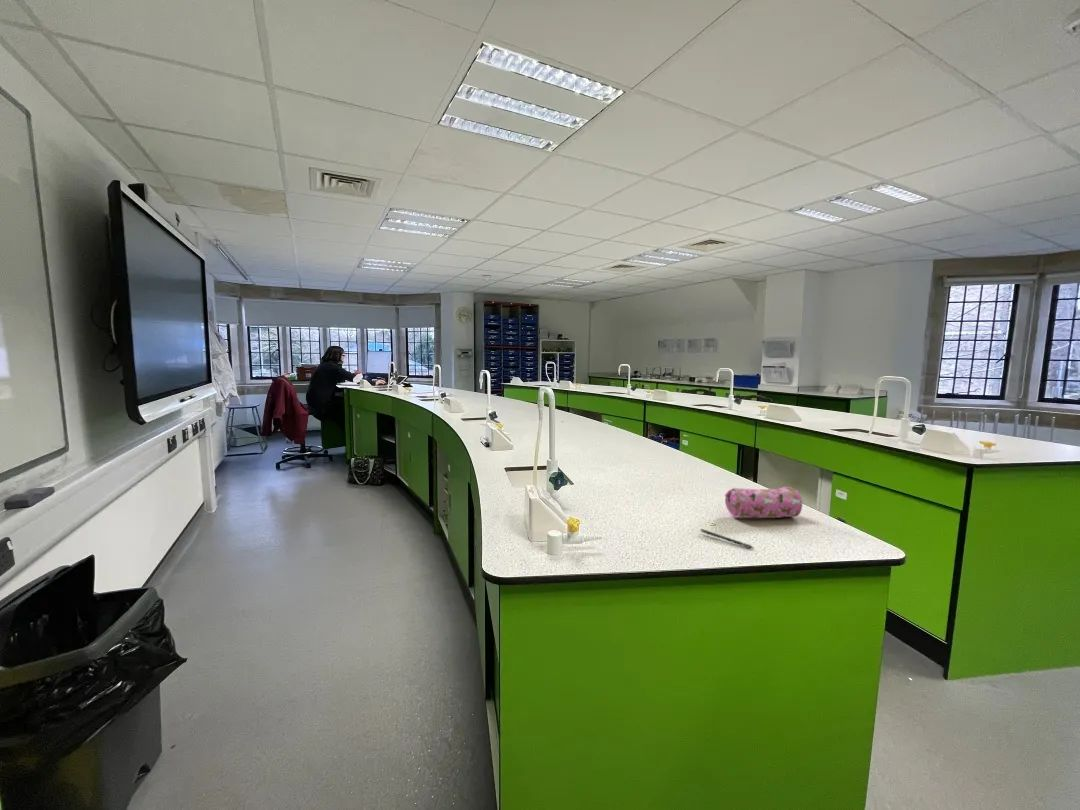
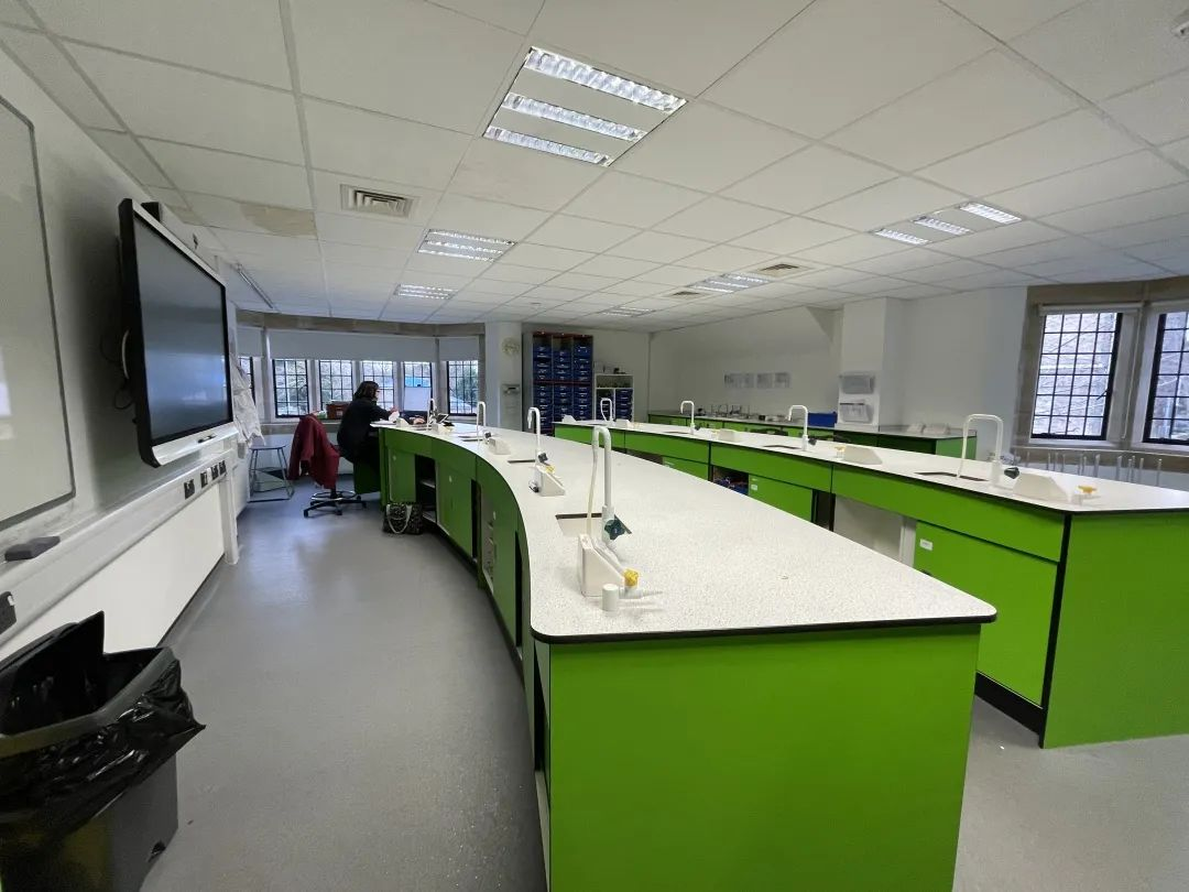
- pen (726, 538)
- pencil case (762, 502)
